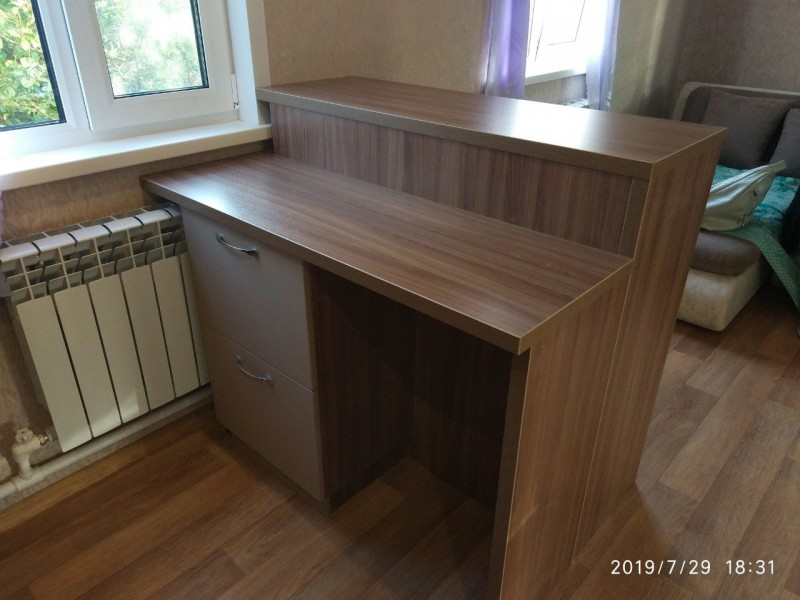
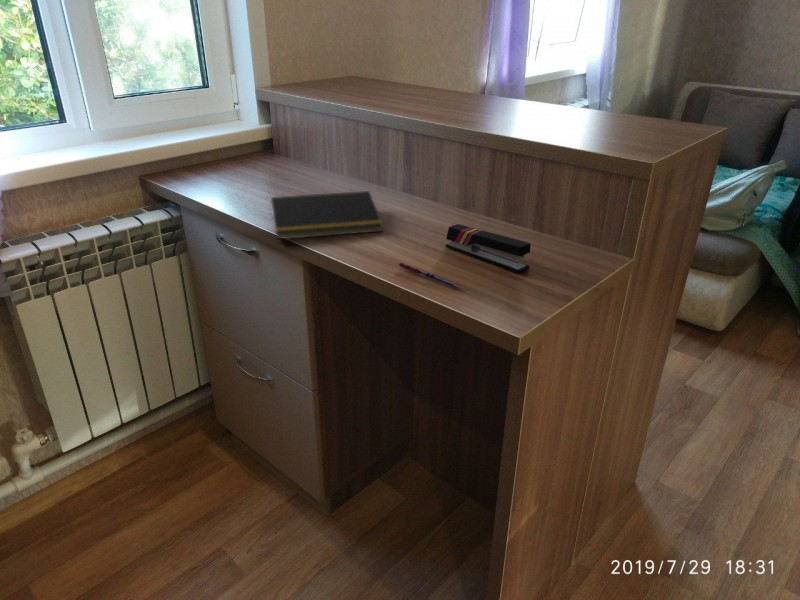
+ pen (428, 274)
+ notepad (325, 213)
+ stapler (486, 245)
